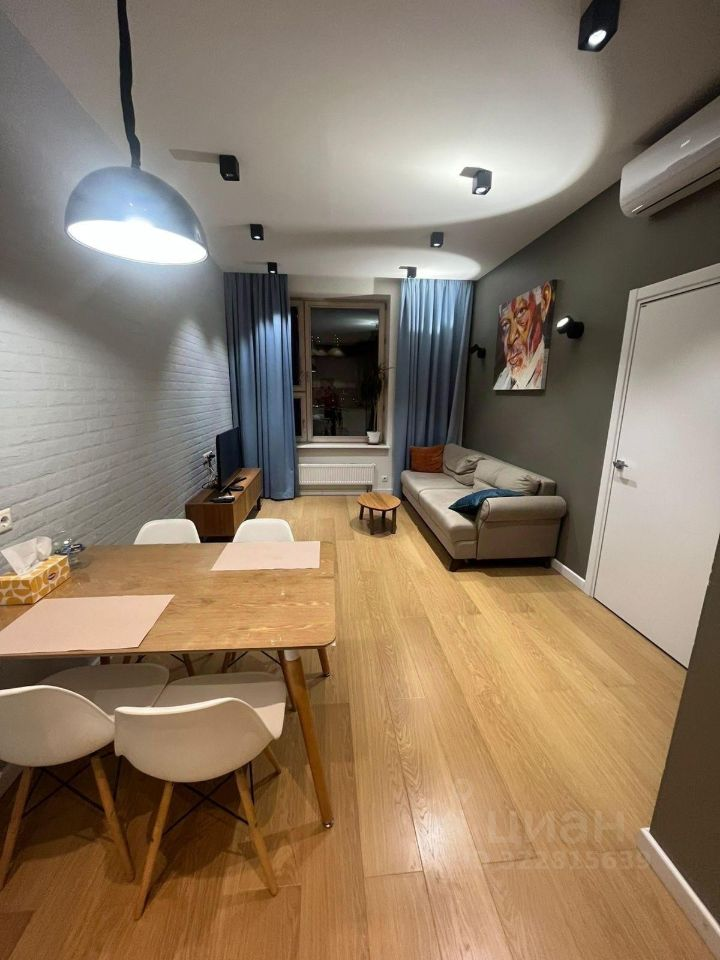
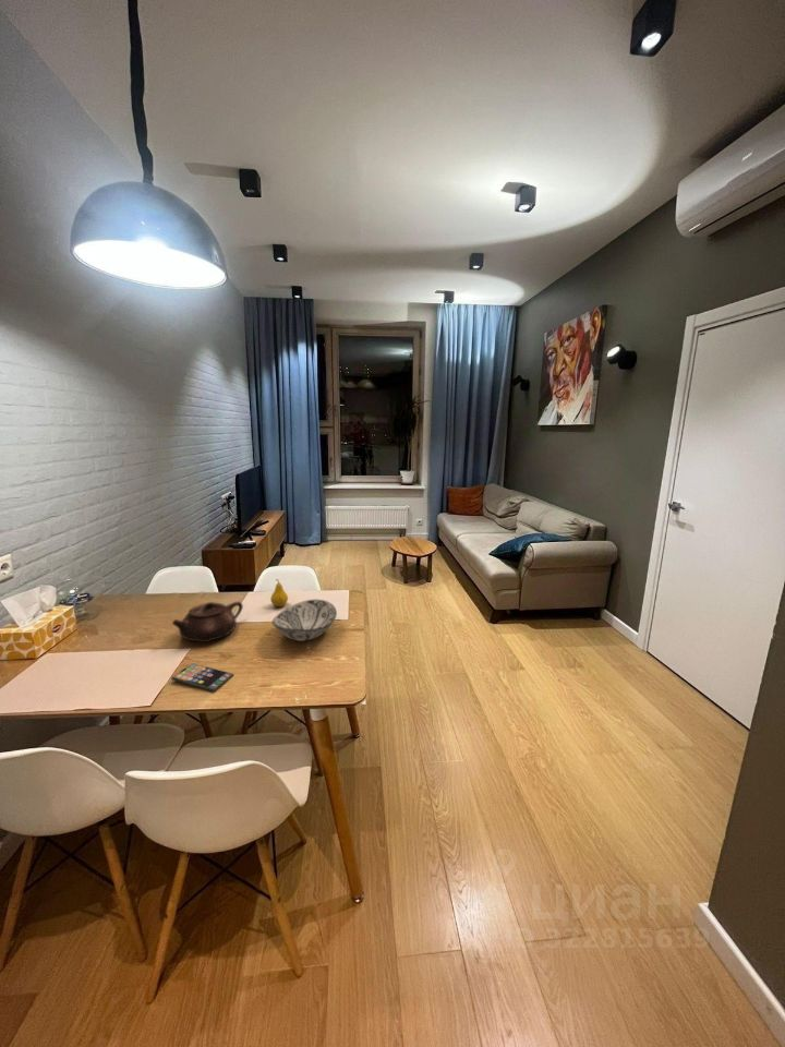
+ fruit (279, 591)
+ decorative bowl (305, 624)
+ smartphone (203, 676)
+ teapot (209, 617)
